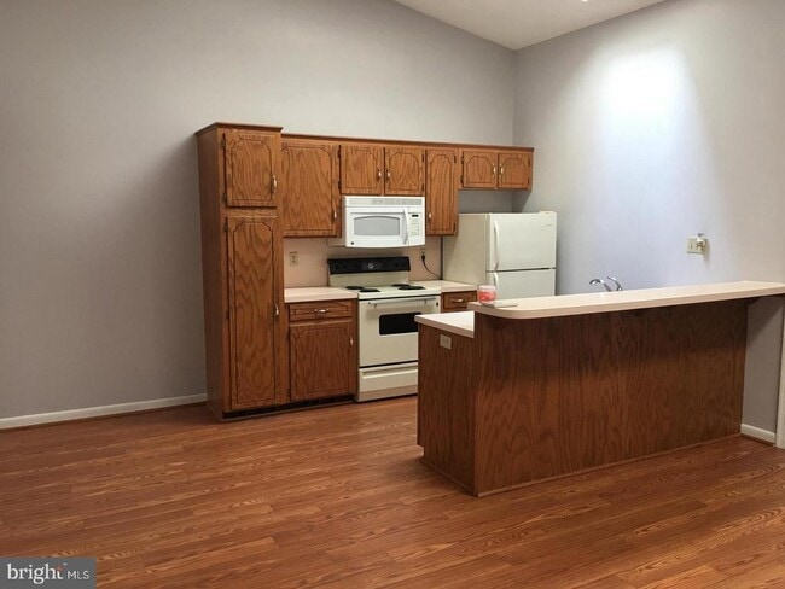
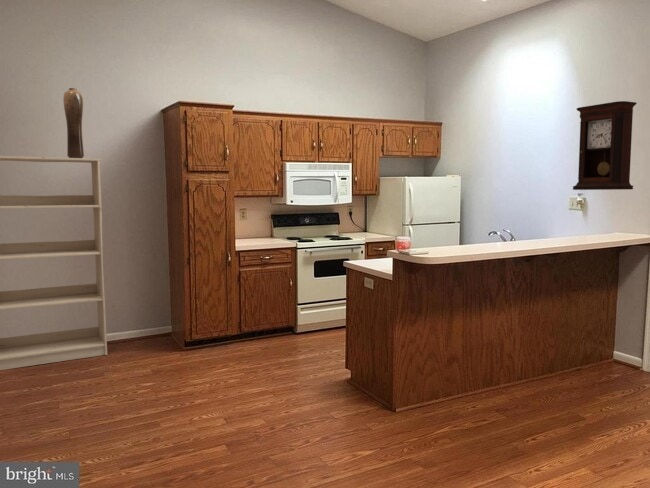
+ pendulum clock (601, 147)
+ vase (74, 123)
+ bookcase (47, 256)
